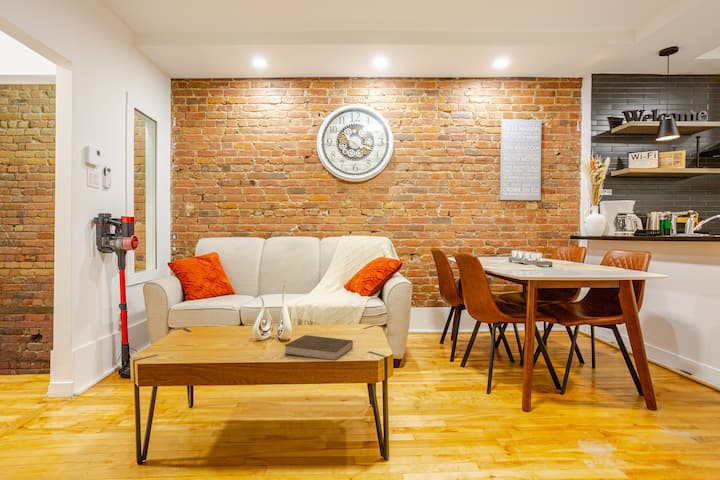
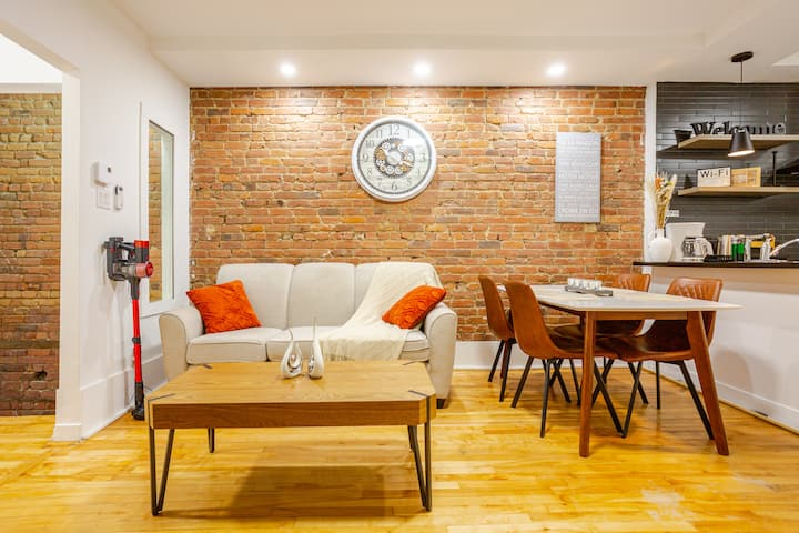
- book (319, 346)
